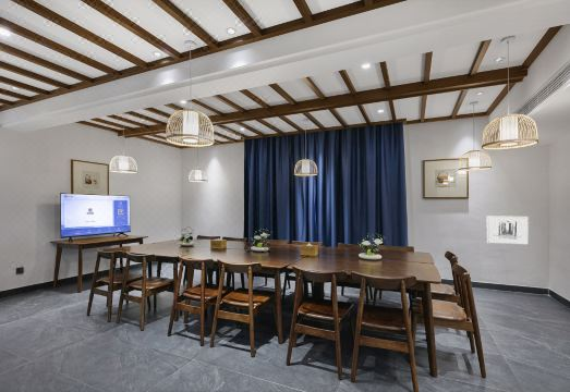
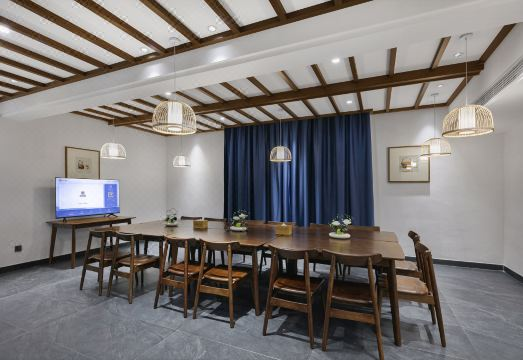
- wall art (507, 230)
